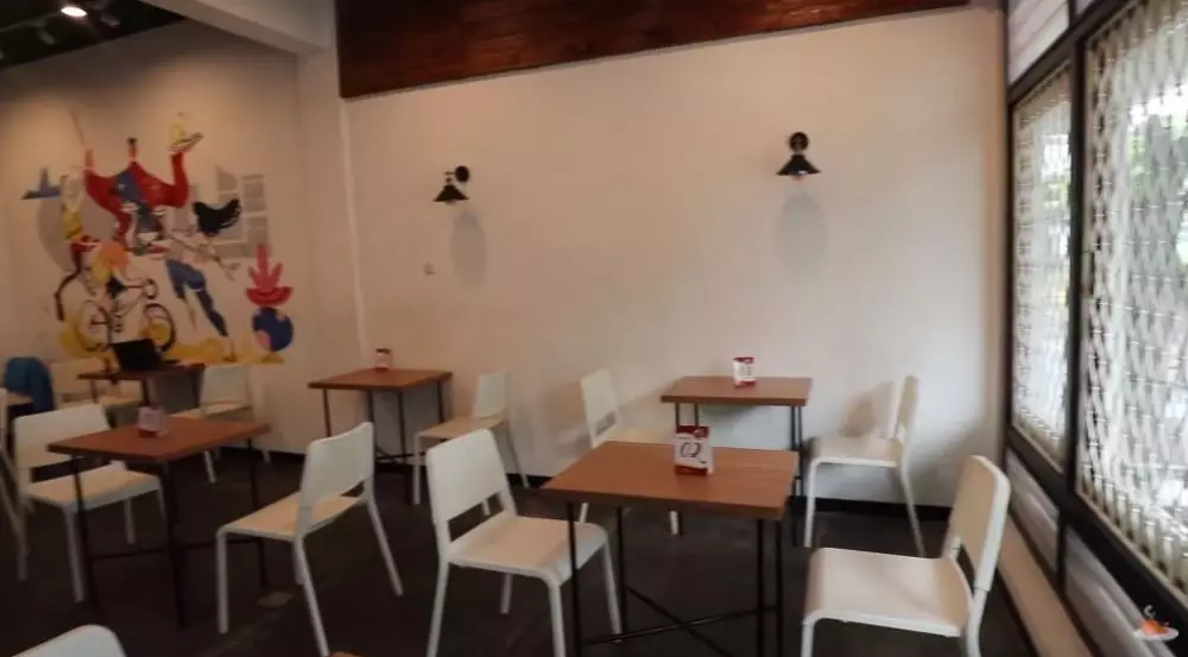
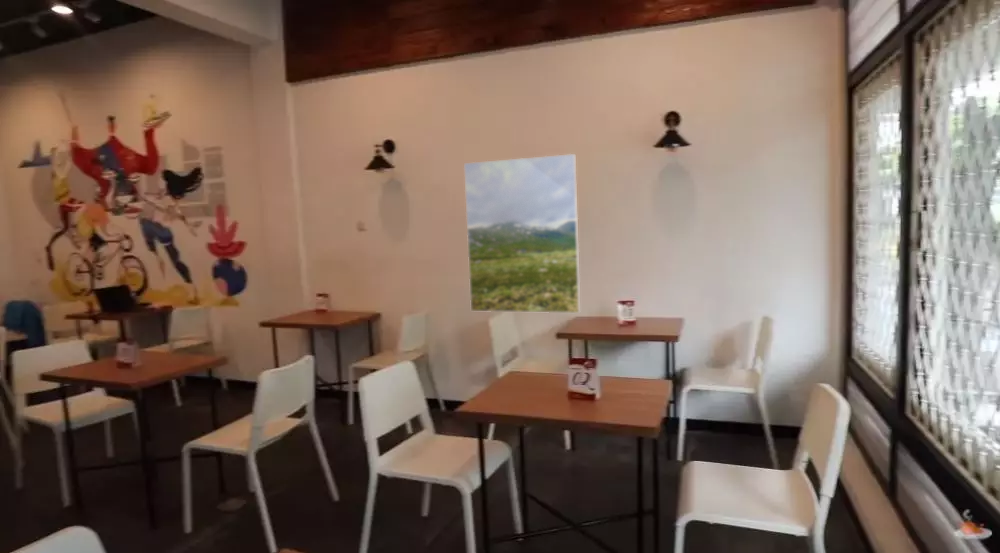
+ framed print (521, 236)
